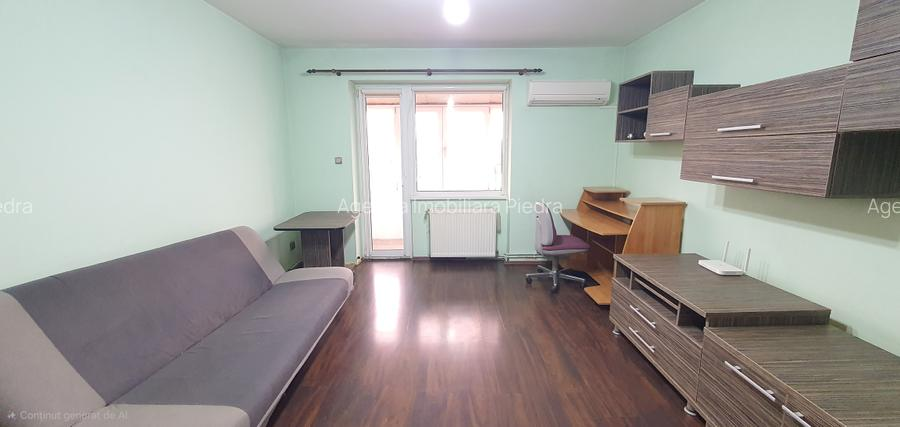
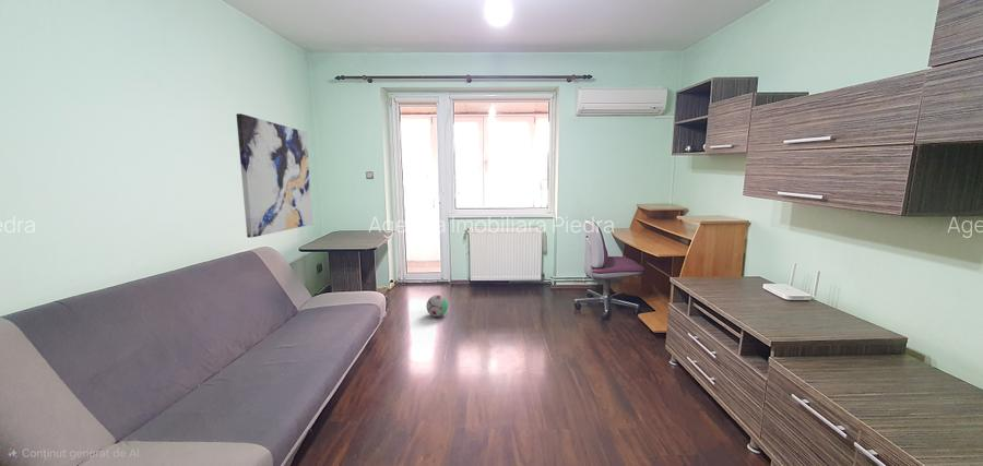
+ decorative ball (437, 306)
+ wall art (281, 178)
